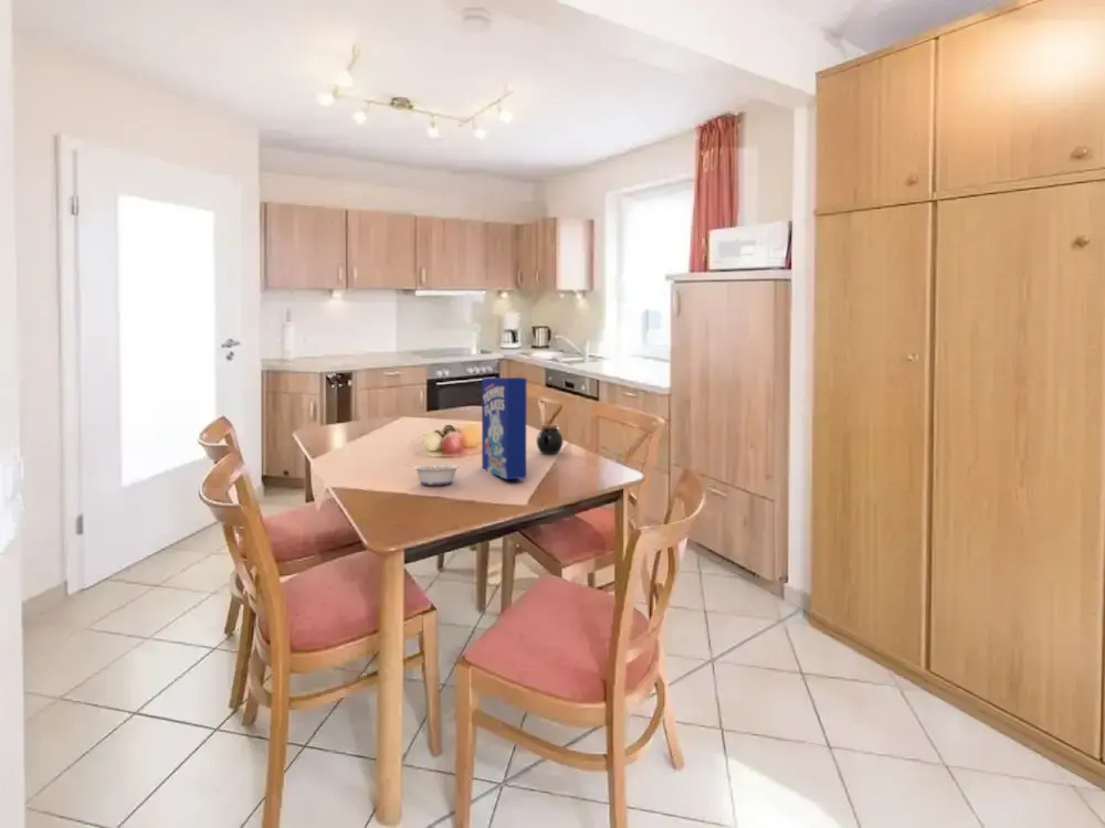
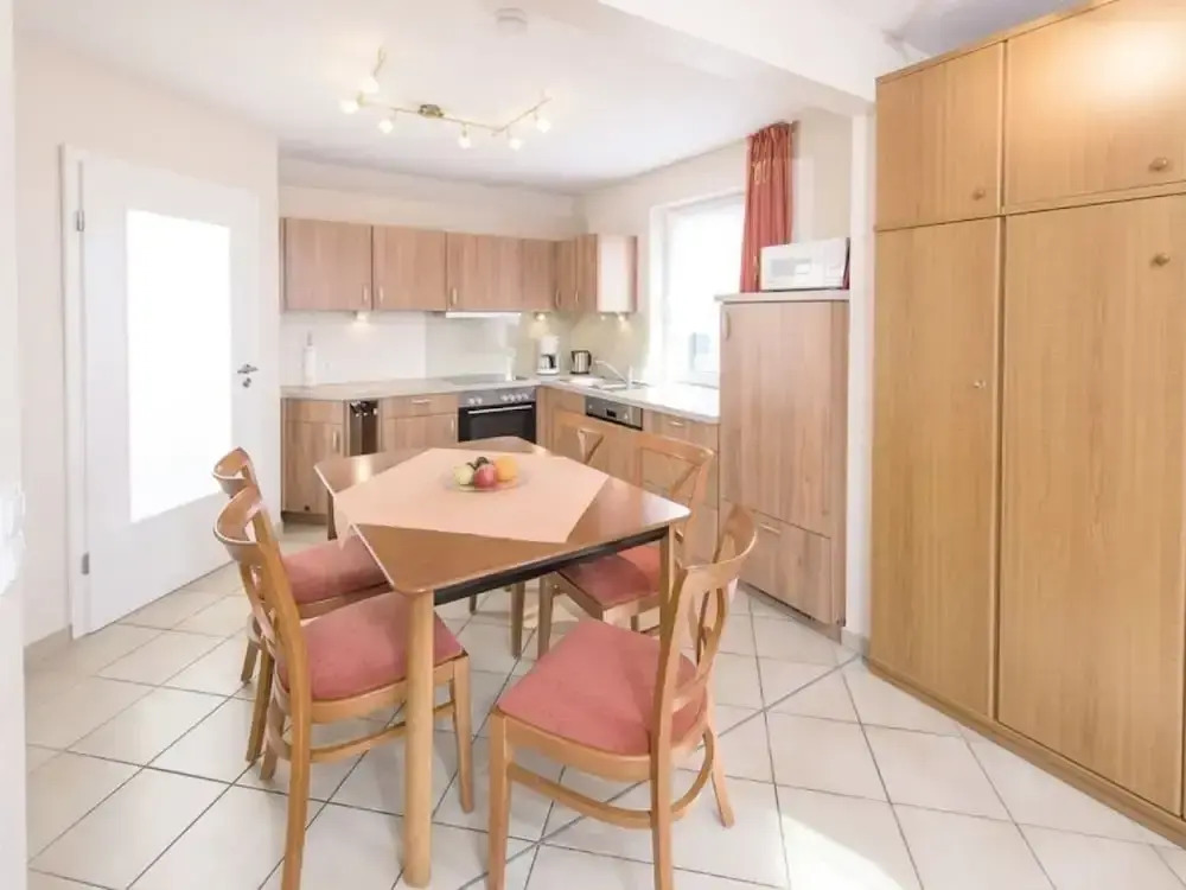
- cereal box (503, 426)
- jar (549, 438)
- legume (434, 473)
